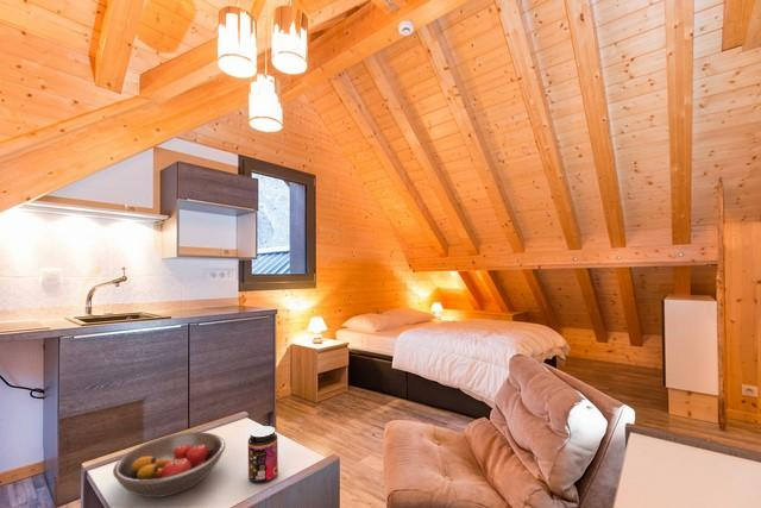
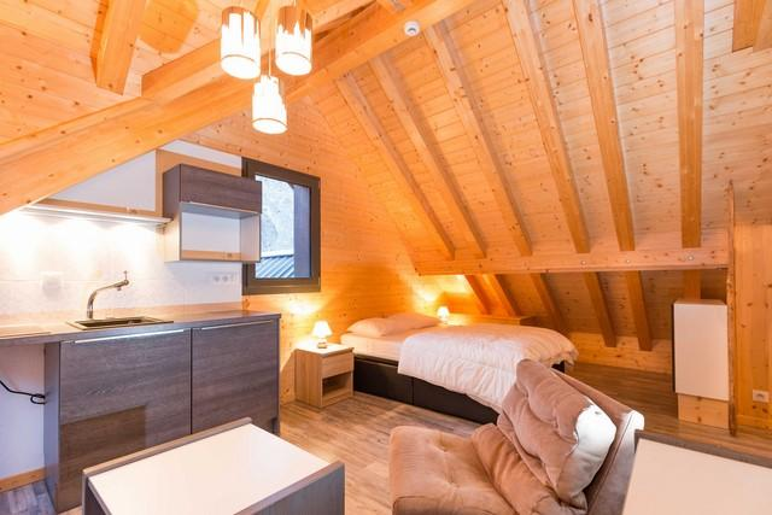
- fruit bowl (172, 464)
- jar (263, 453)
